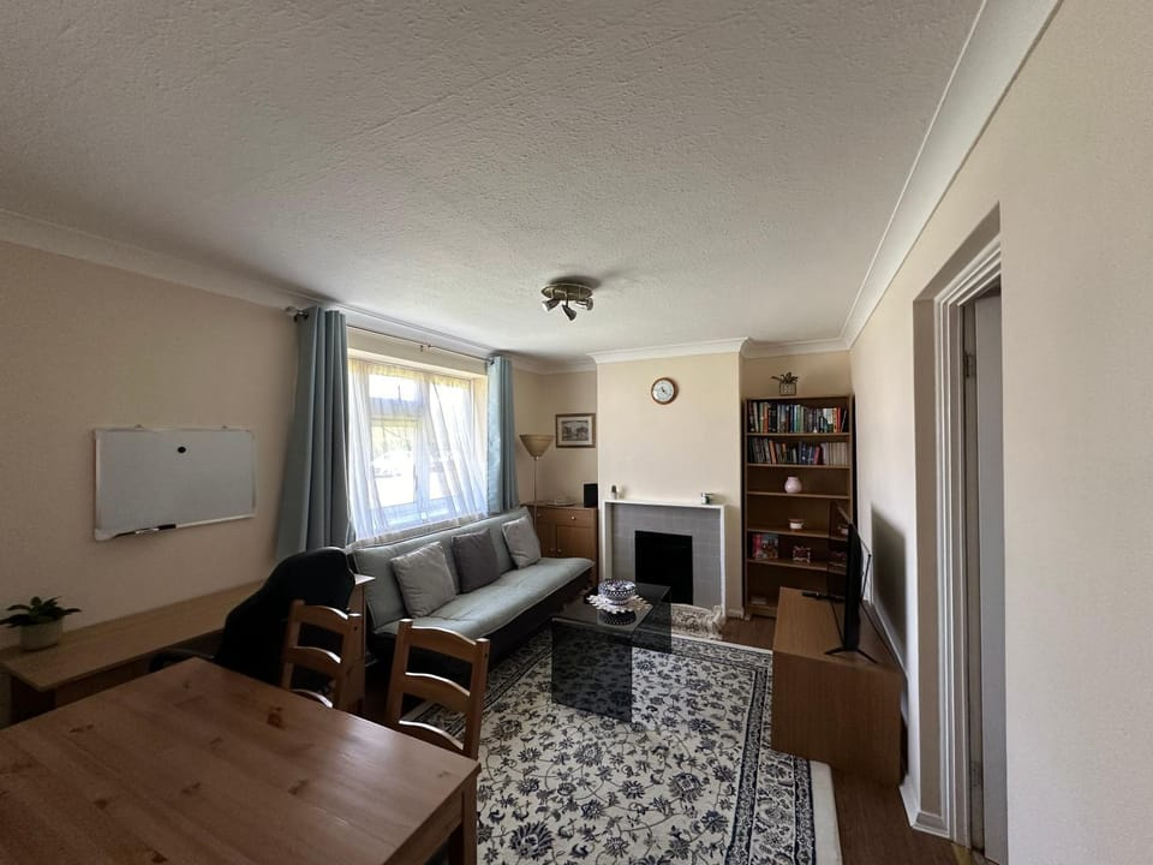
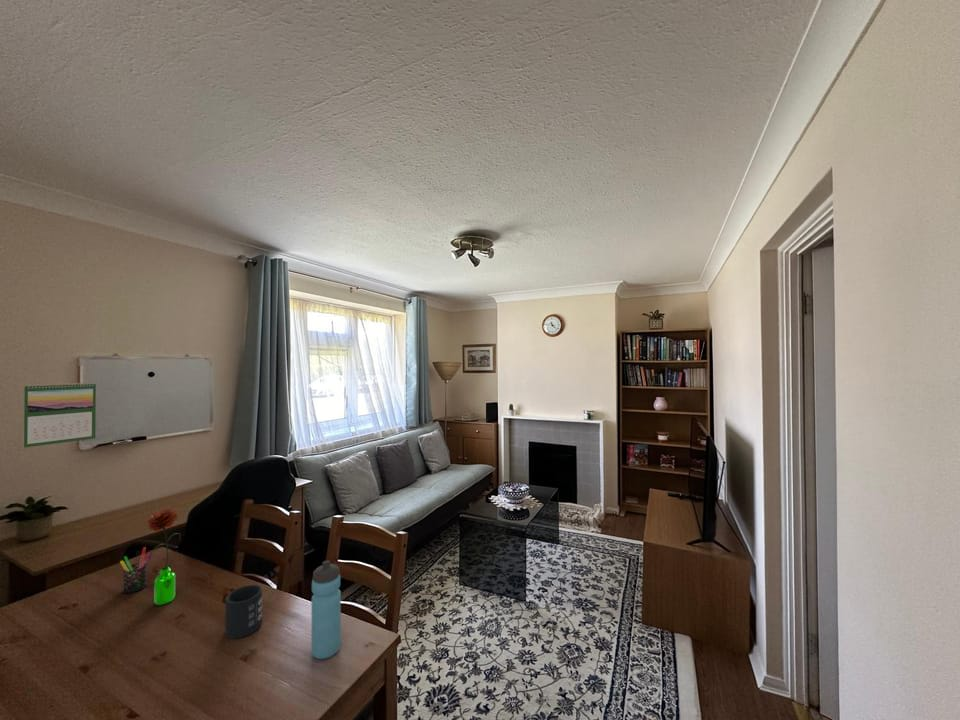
+ water bottle (326, 606)
+ calendar (61, 412)
+ mug (247, 605)
+ flower (167, 554)
+ pen holder (134, 569)
